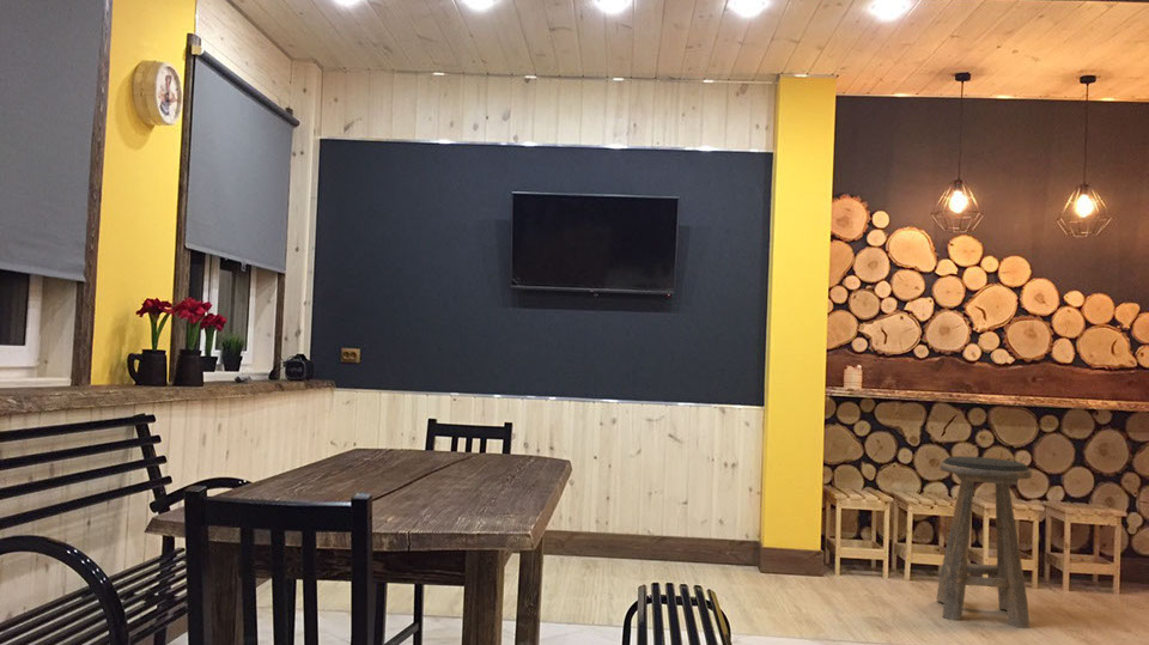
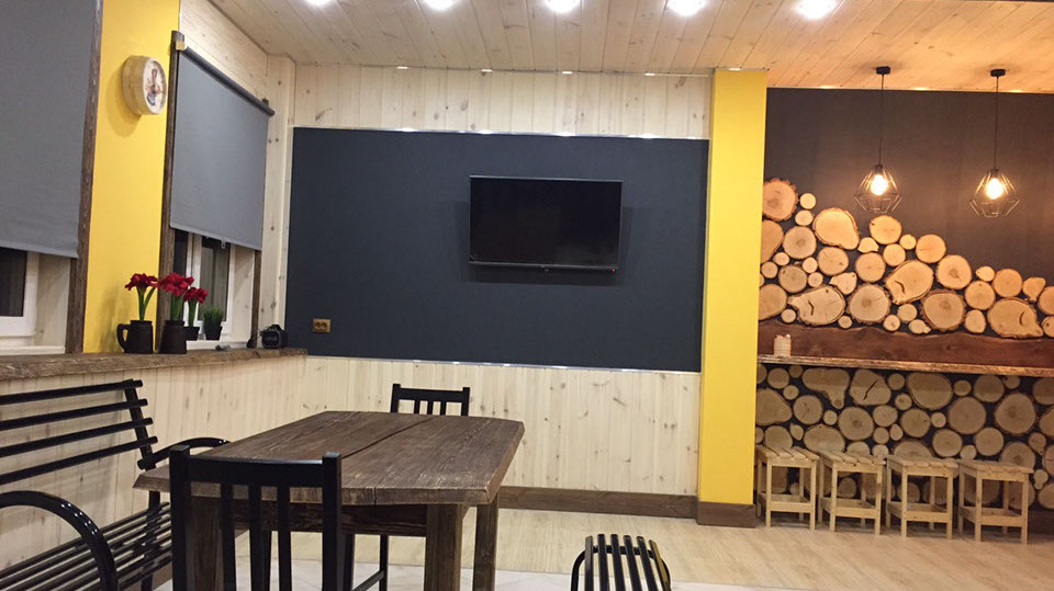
- stool (968, 536)
